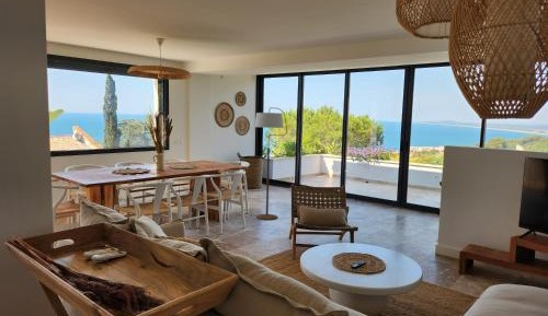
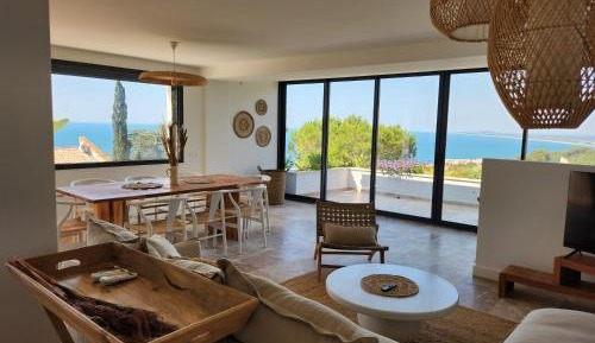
- floor lamp (269, 162)
